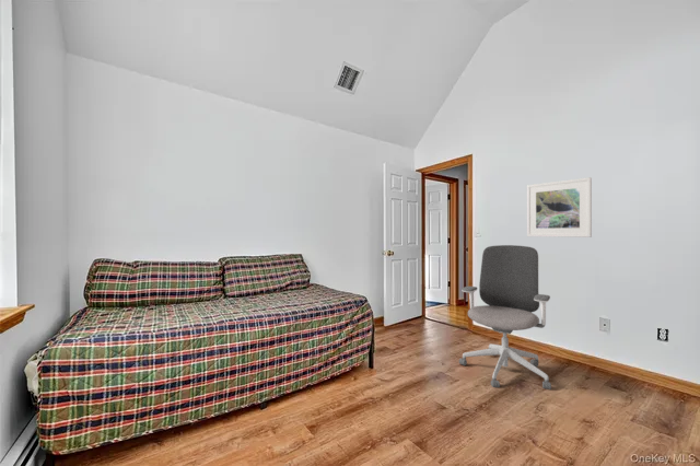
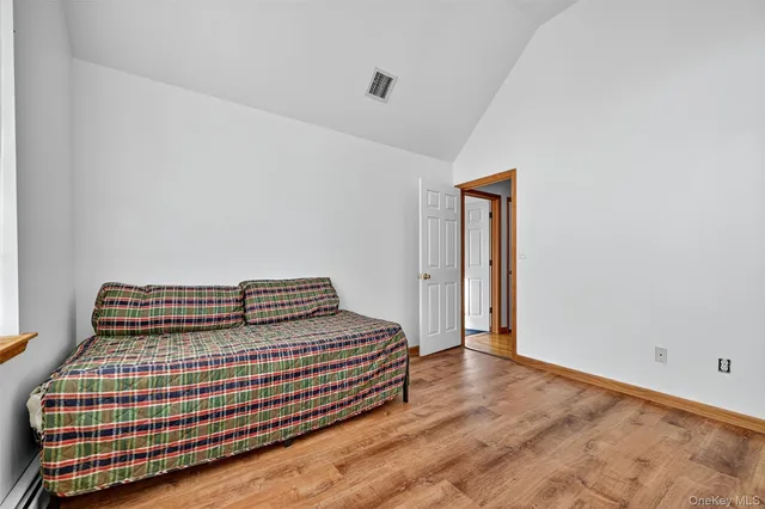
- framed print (557, 209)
- office chair (508, 308)
